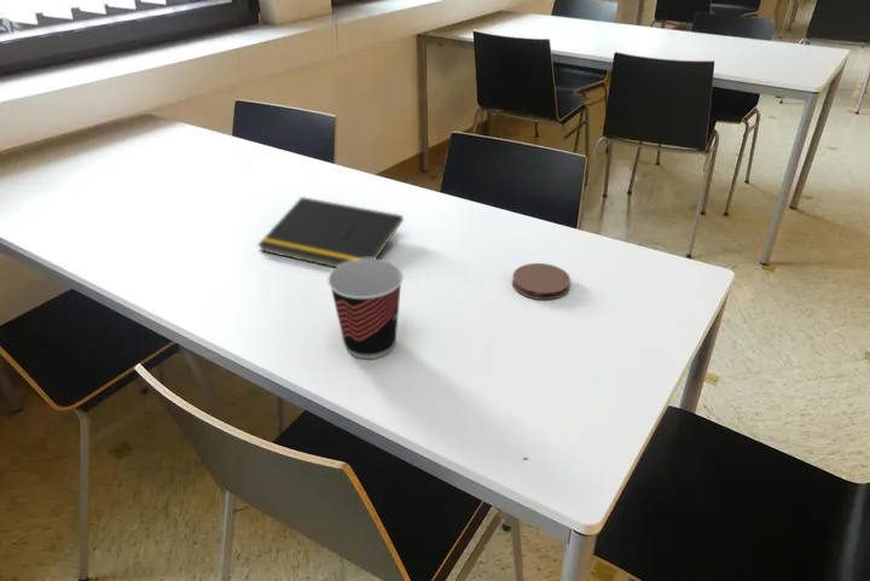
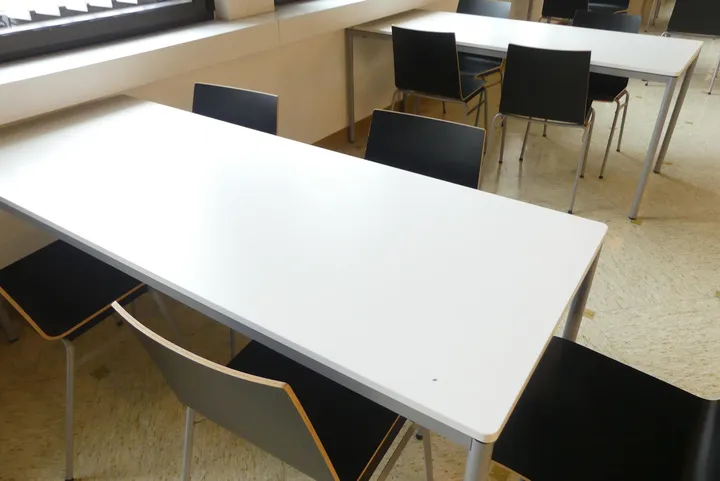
- cup (367, 310)
- coaster (540, 280)
- notepad (331, 232)
